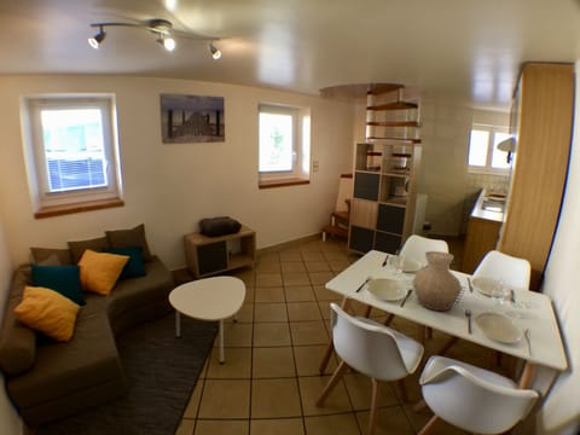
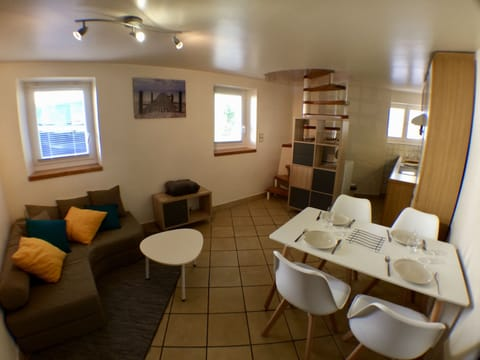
- vase (436, 279)
